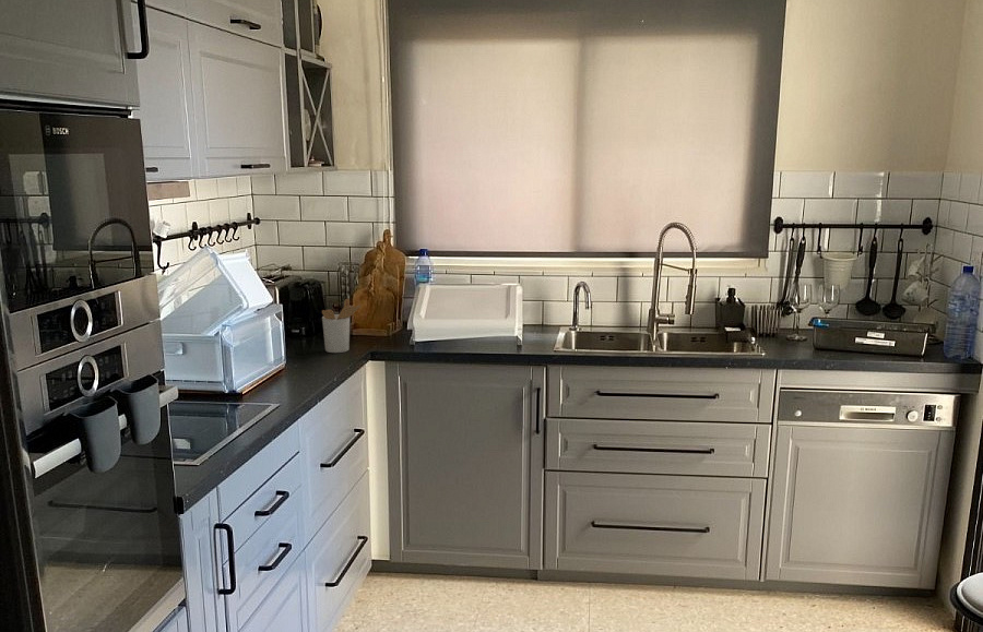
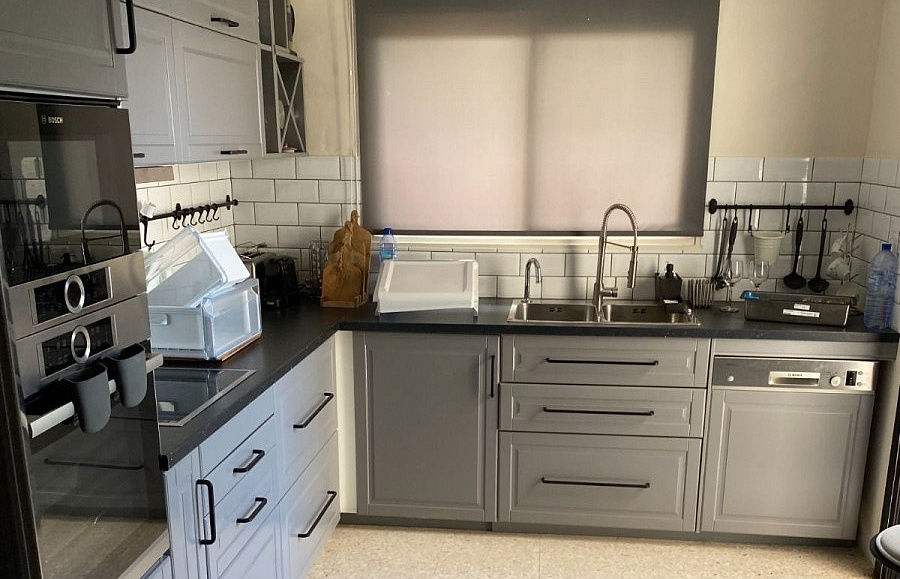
- utensil holder (341, 325)
